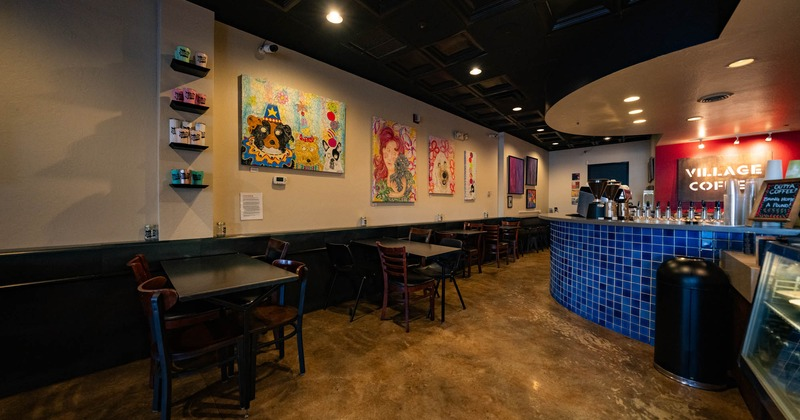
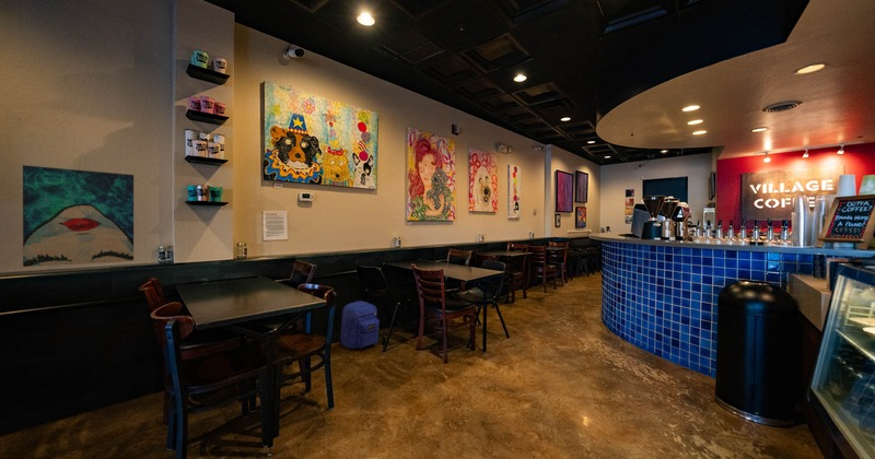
+ wall art (82, 216)
+ backpack (362, 323)
